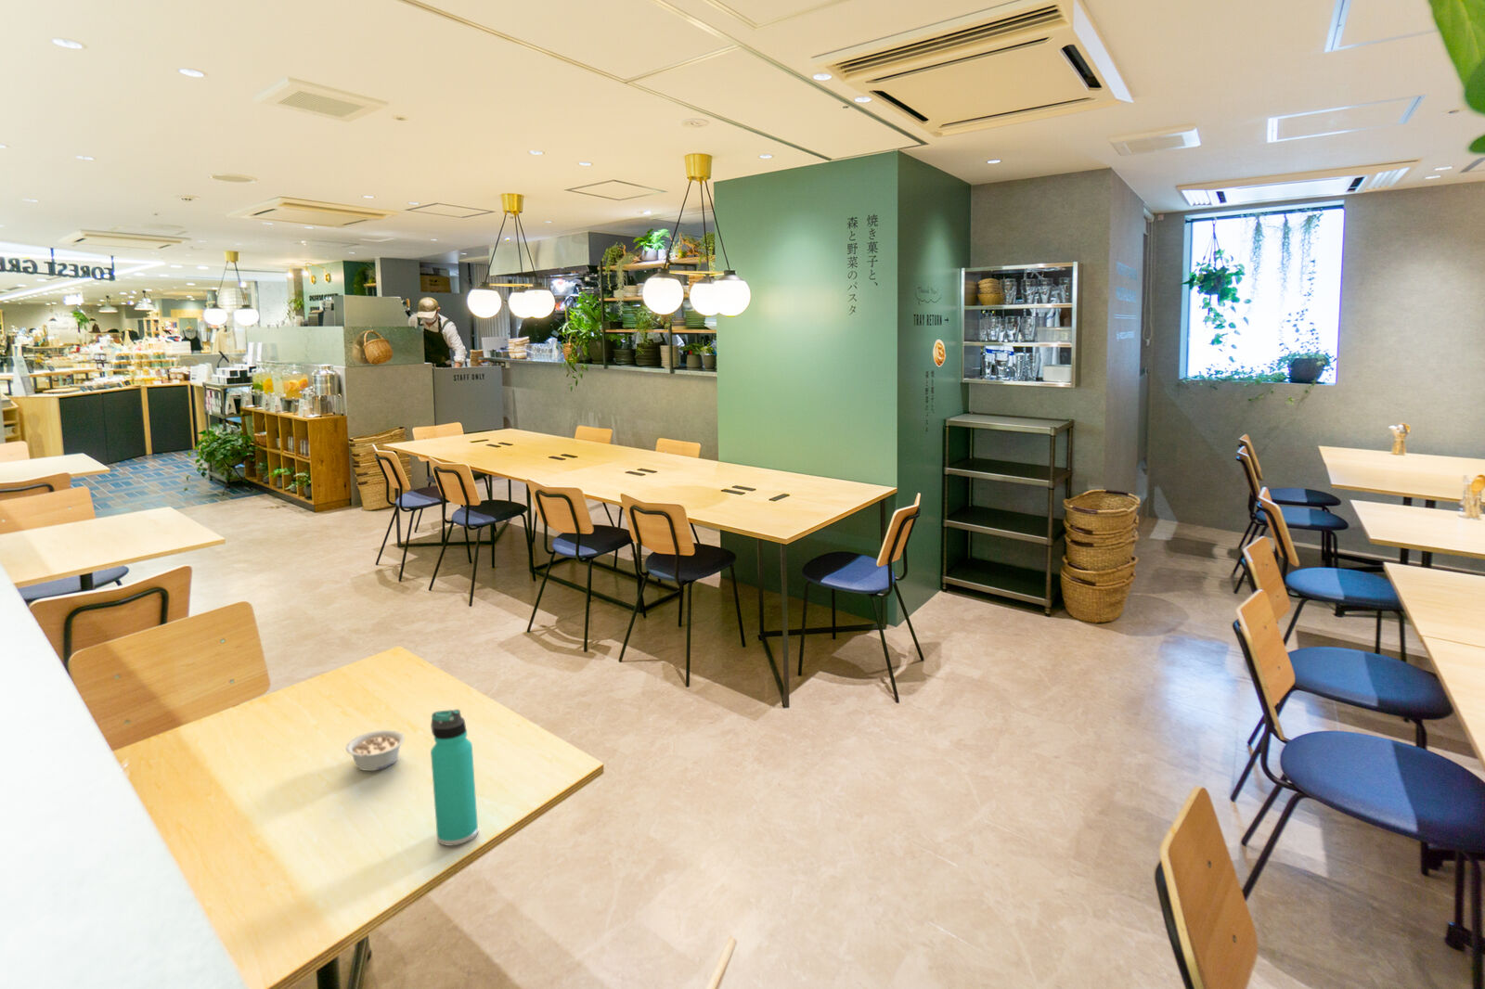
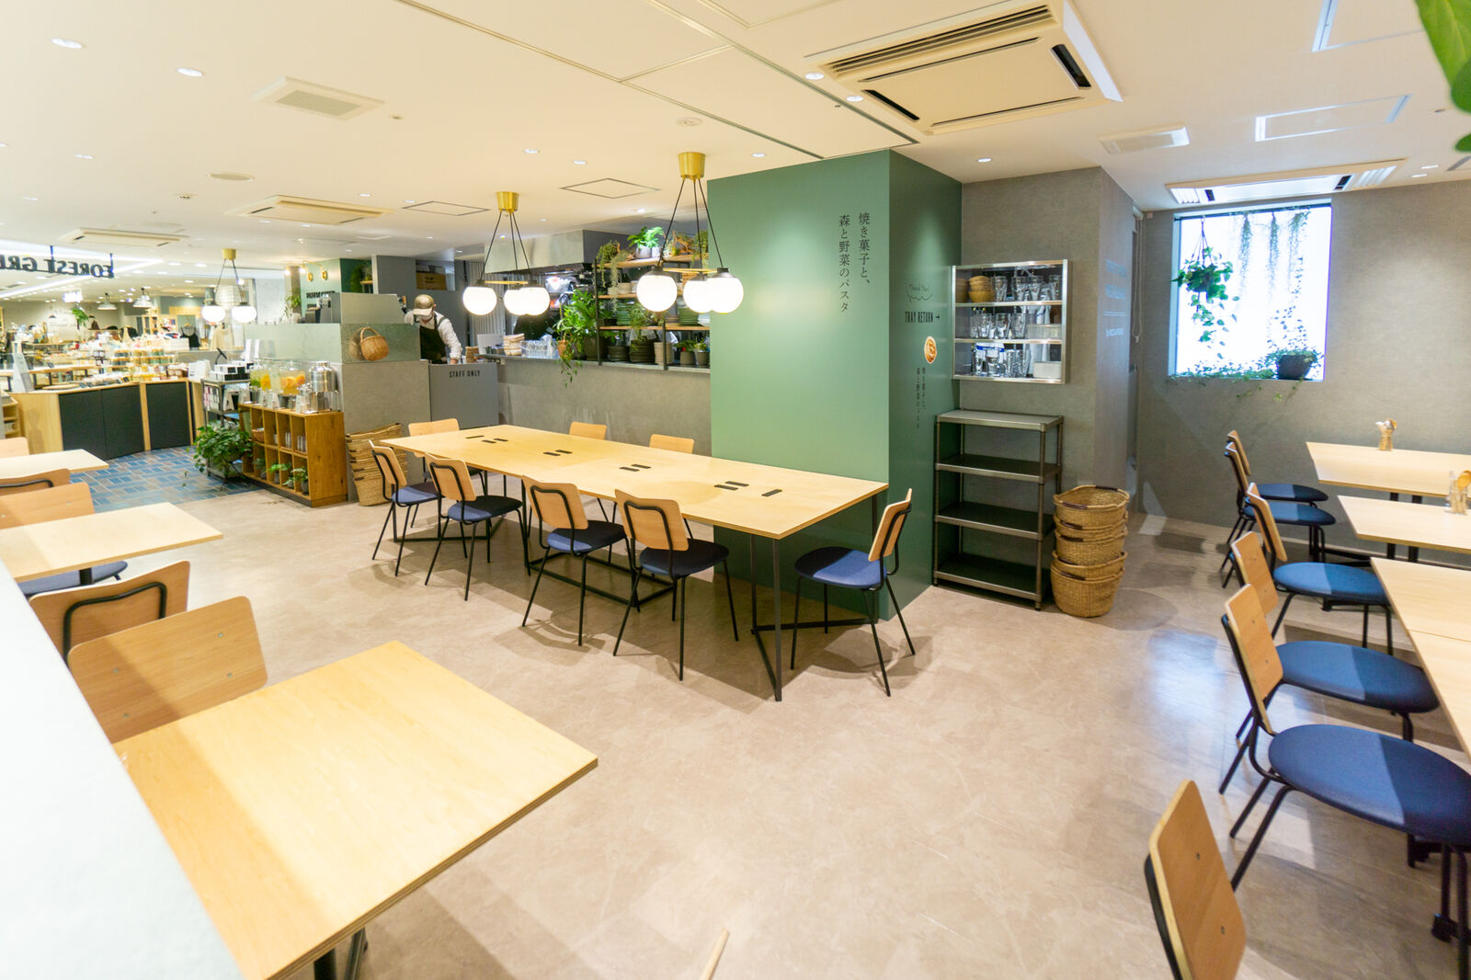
- legume (376, 751)
- thermos bottle (453, 774)
